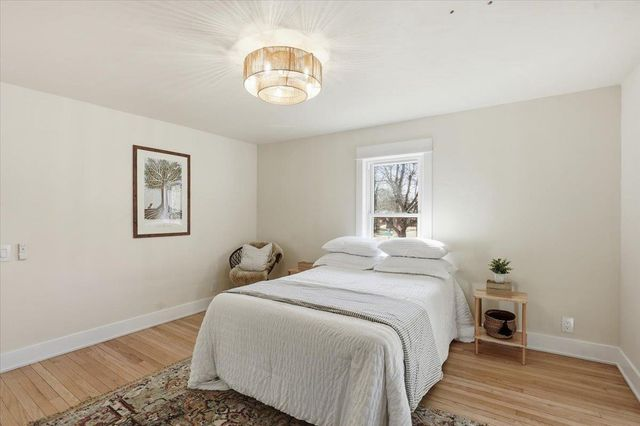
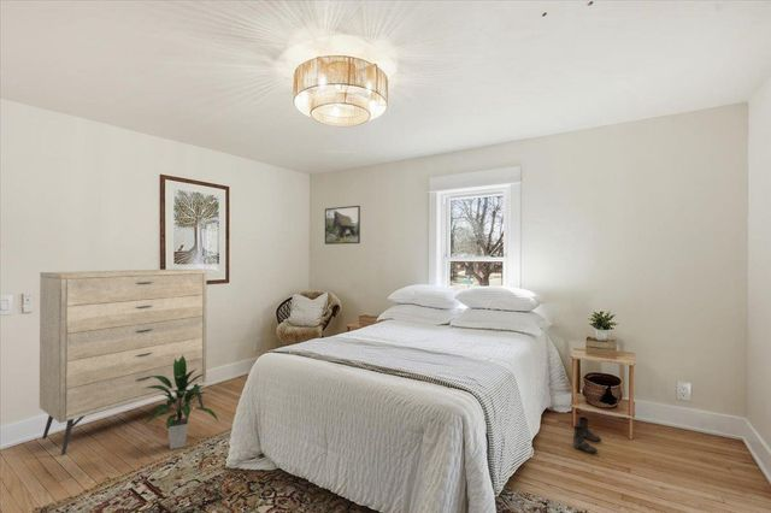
+ indoor plant (181, 402)
+ boots (587, 434)
+ dresser (130, 346)
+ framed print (341, 225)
